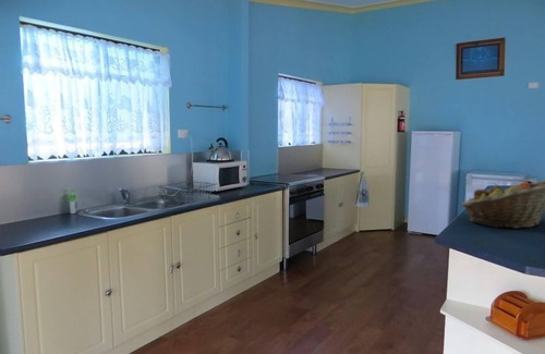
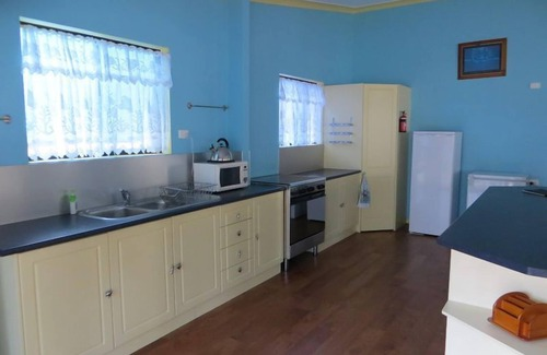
- fruit basket (509, 200)
